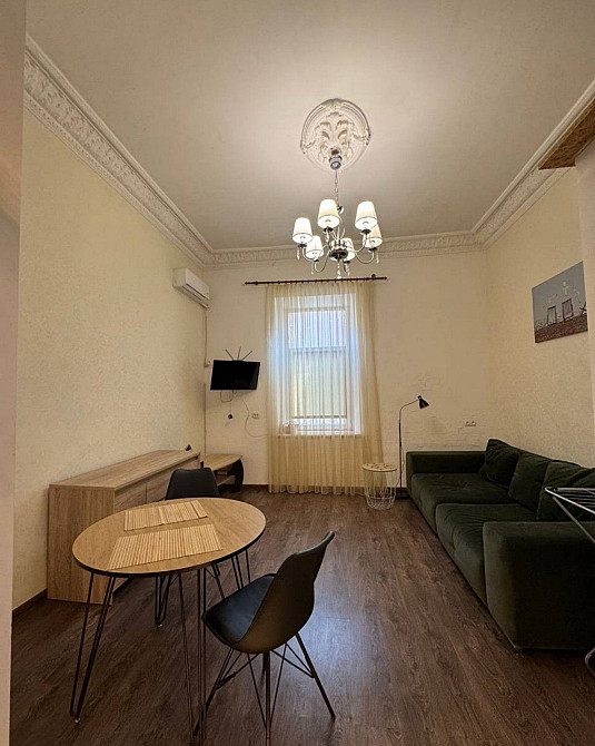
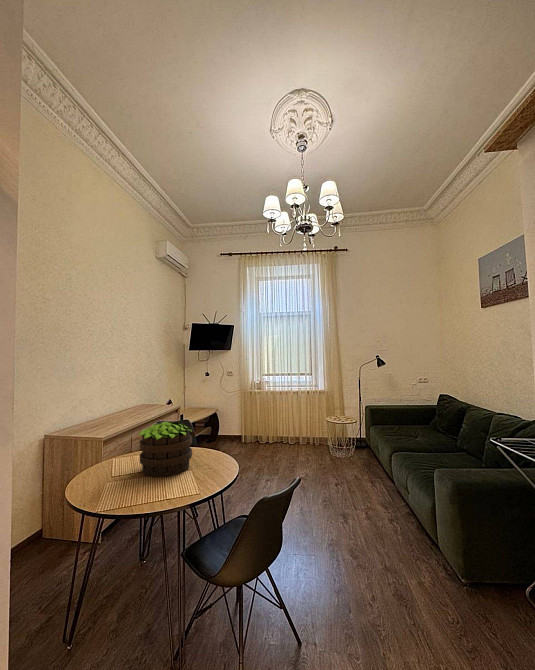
+ potted plant (166, 445)
